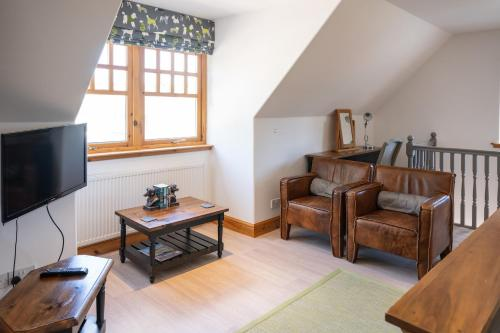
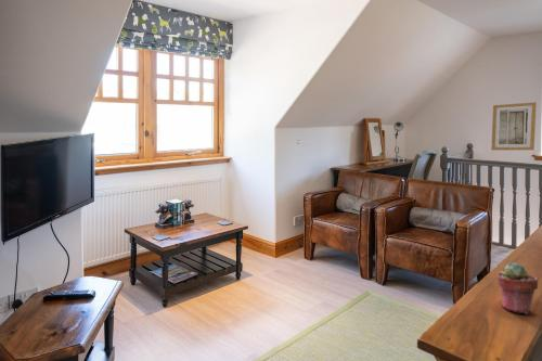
+ potted succulent (516, 285)
+ wall art (513, 127)
